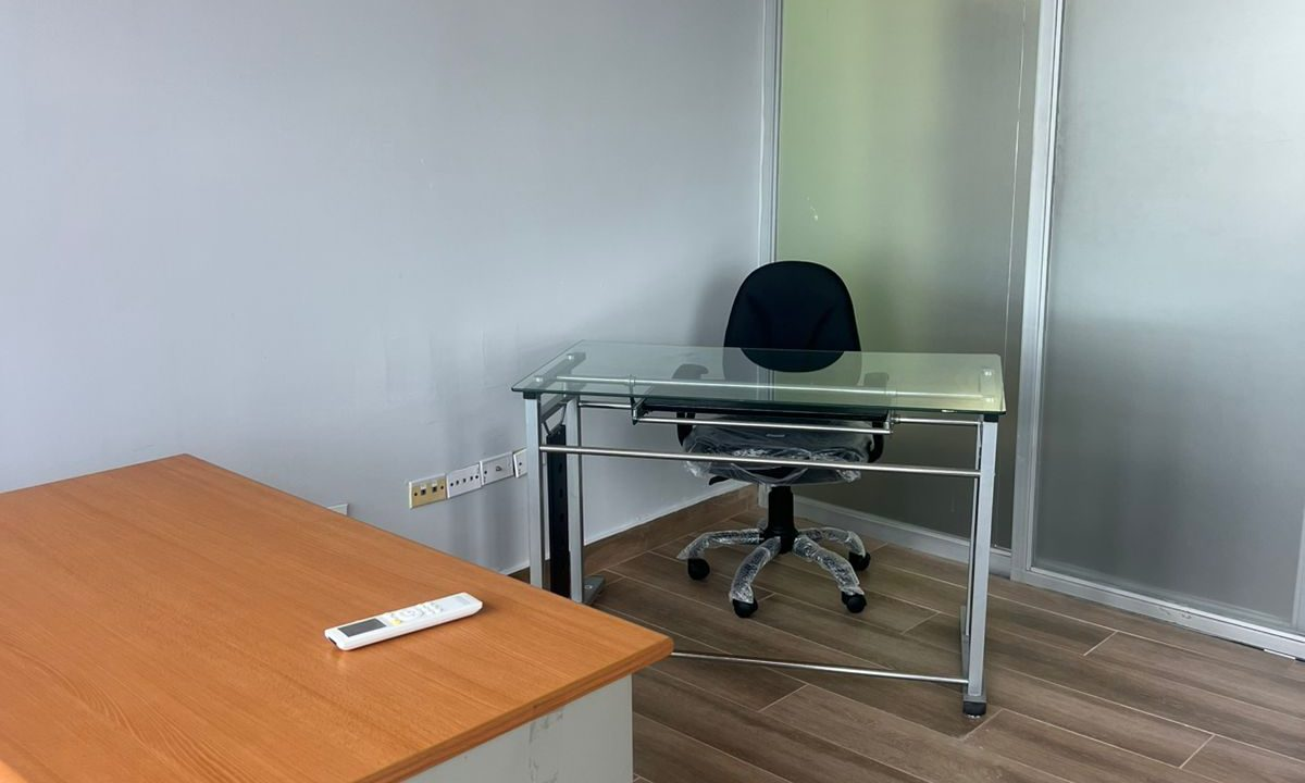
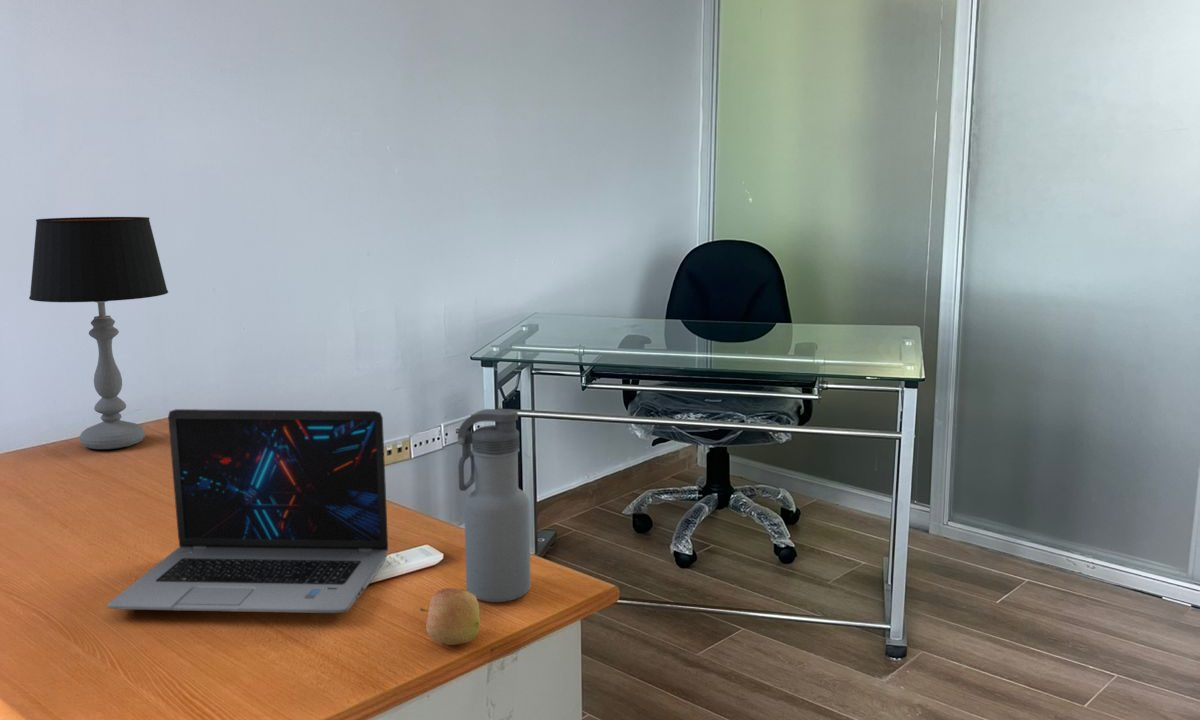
+ table lamp (103, 333)
+ apple (449, 615)
+ water bottle (495, 502)
+ laptop (252, 508)
